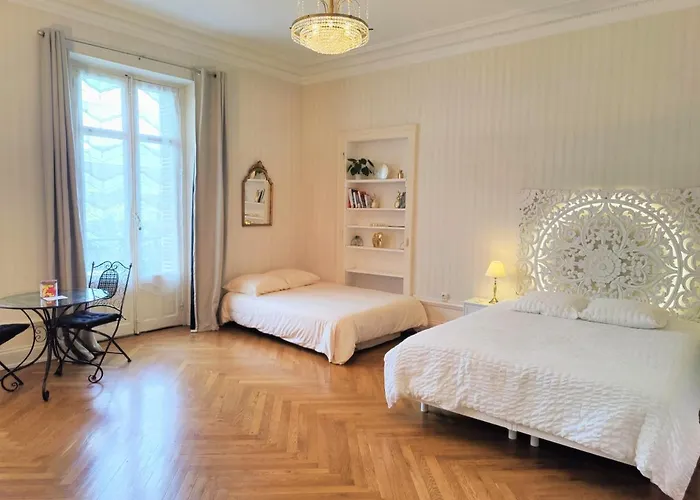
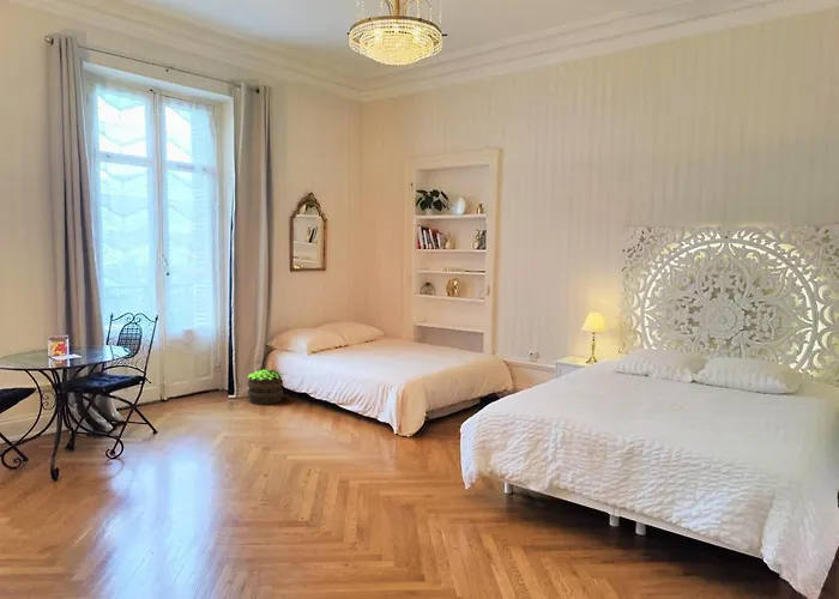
+ potted plant (265, 385)
